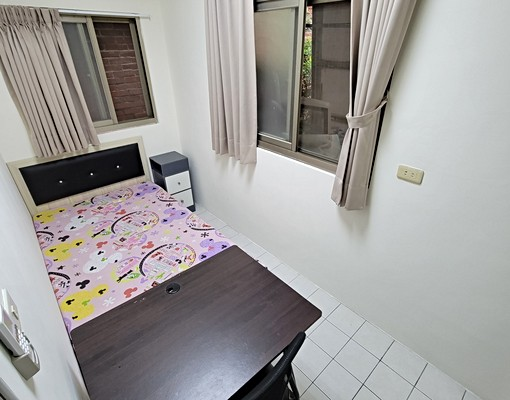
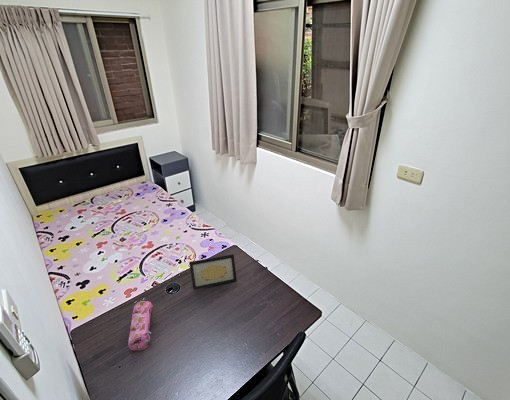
+ pencil case (141, 323)
+ picture frame (213, 269)
